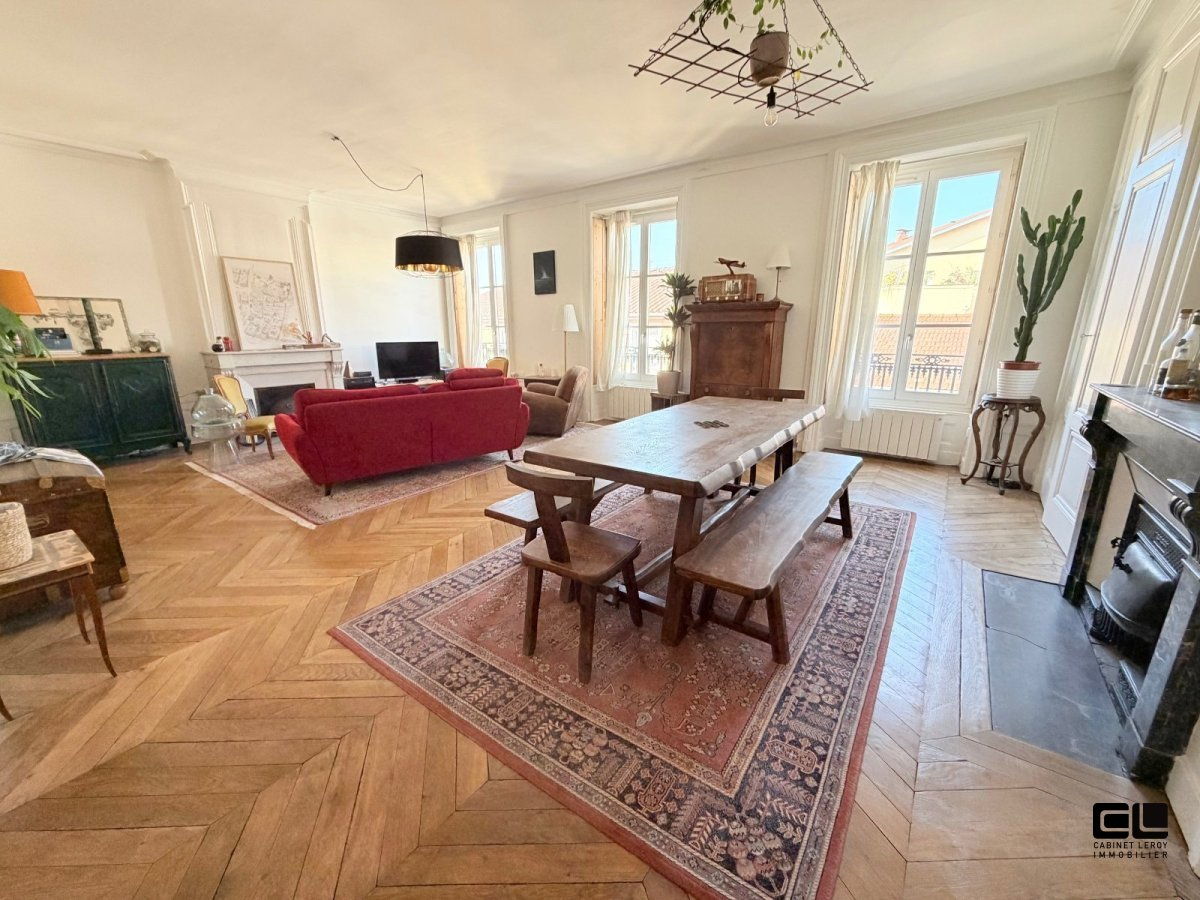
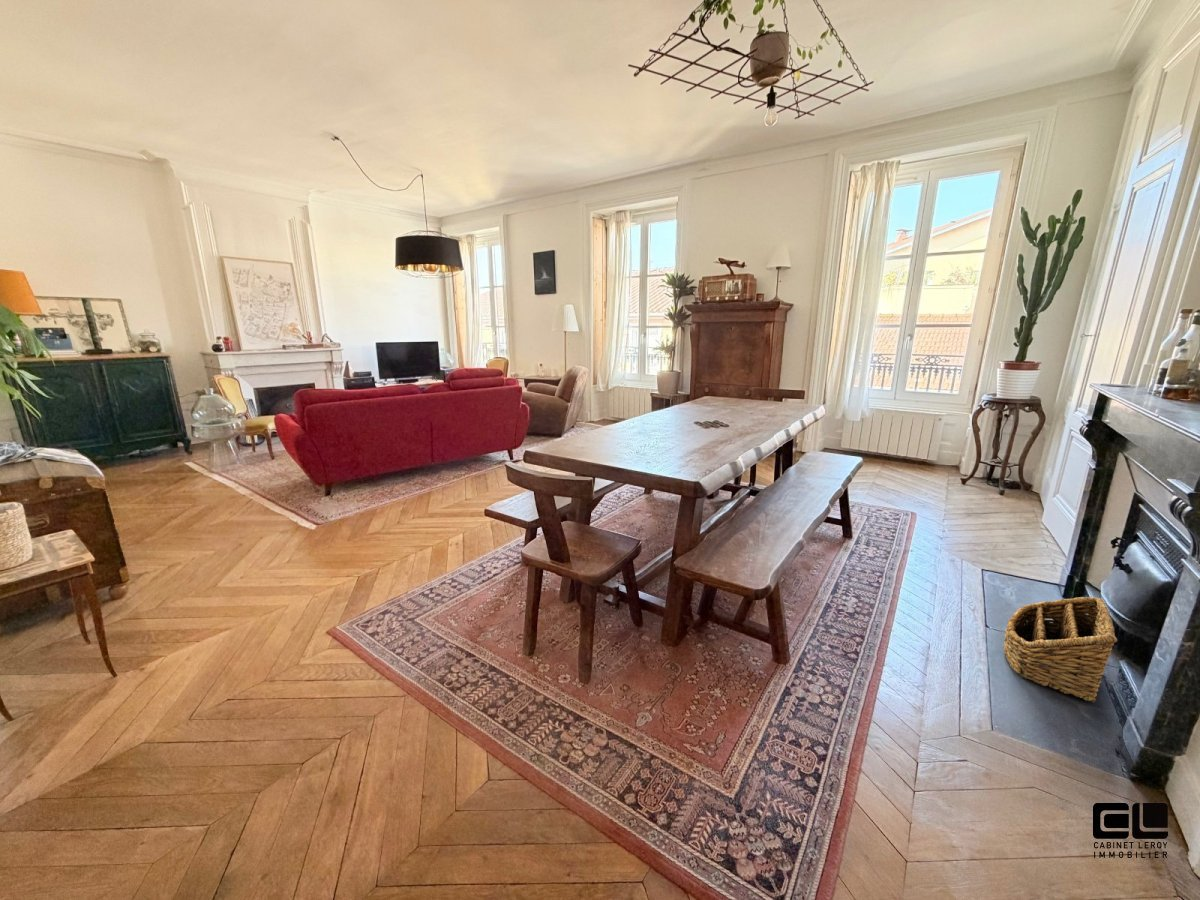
+ basket (1053, 633)
